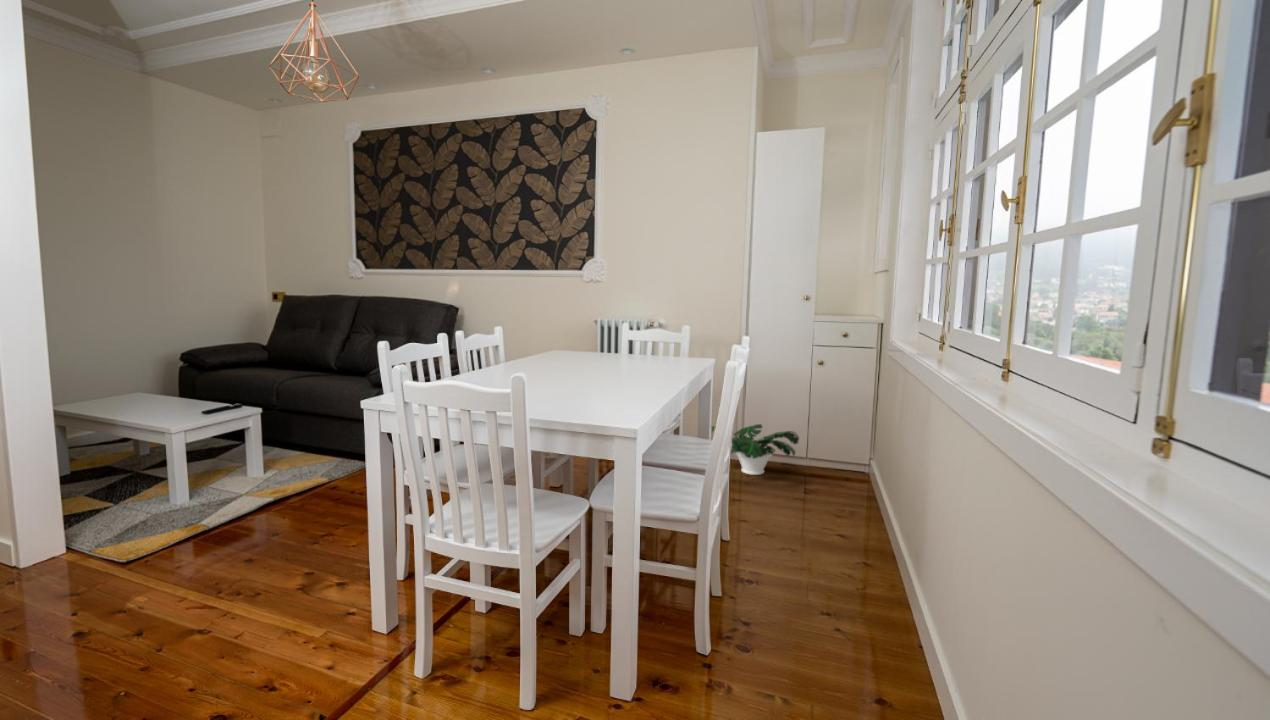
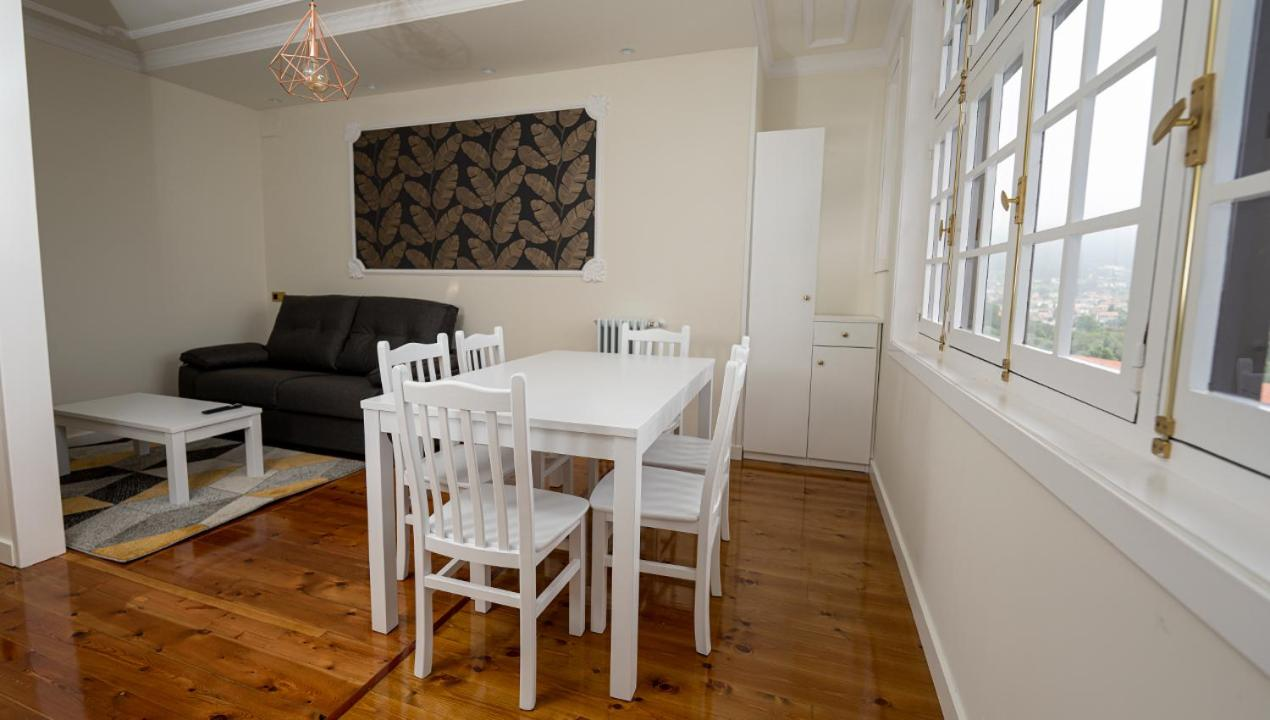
- potted plant (747, 451)
